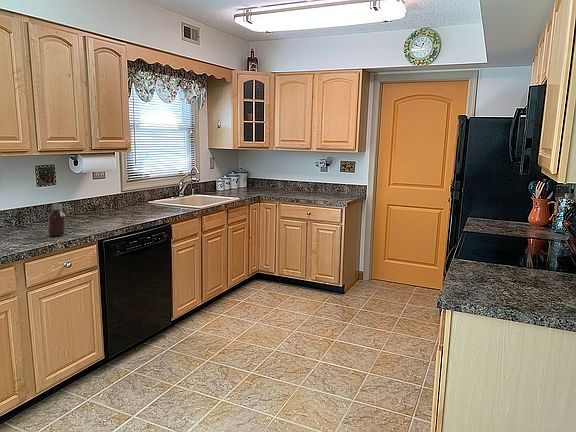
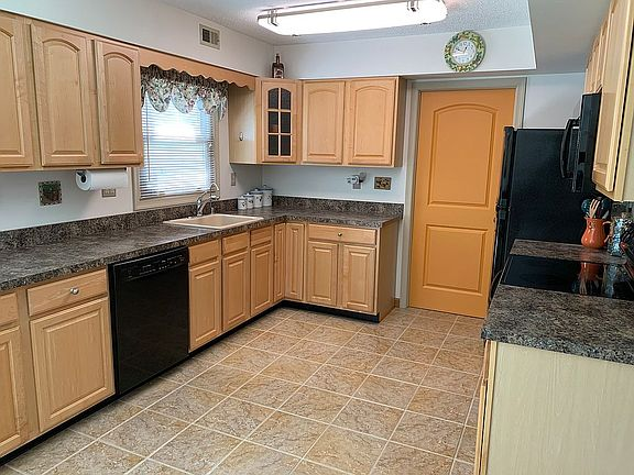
- bottle (56, 219)
